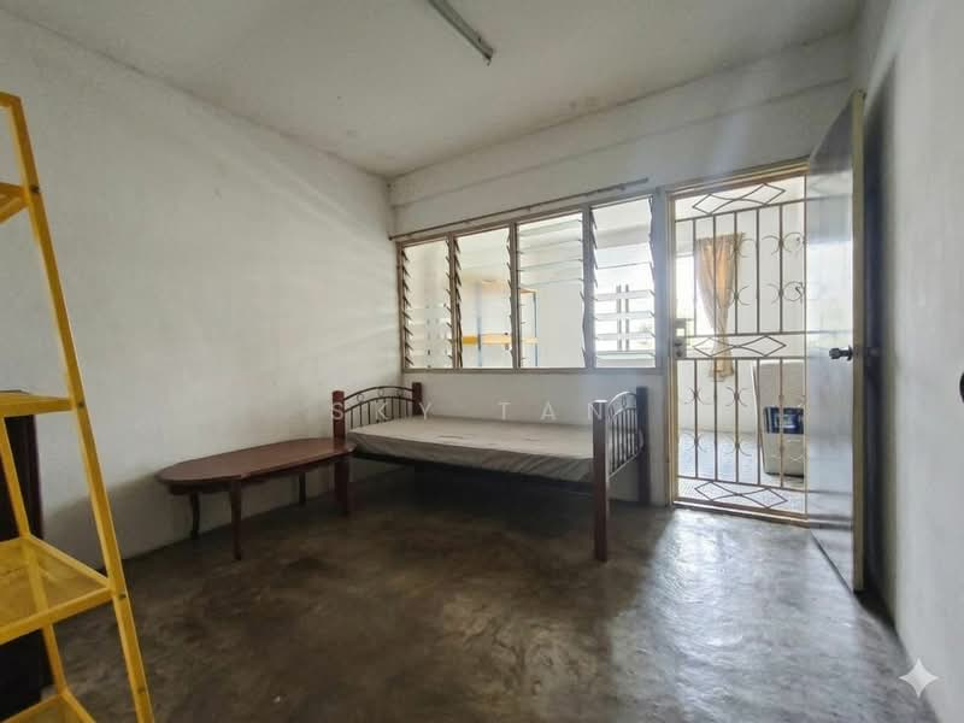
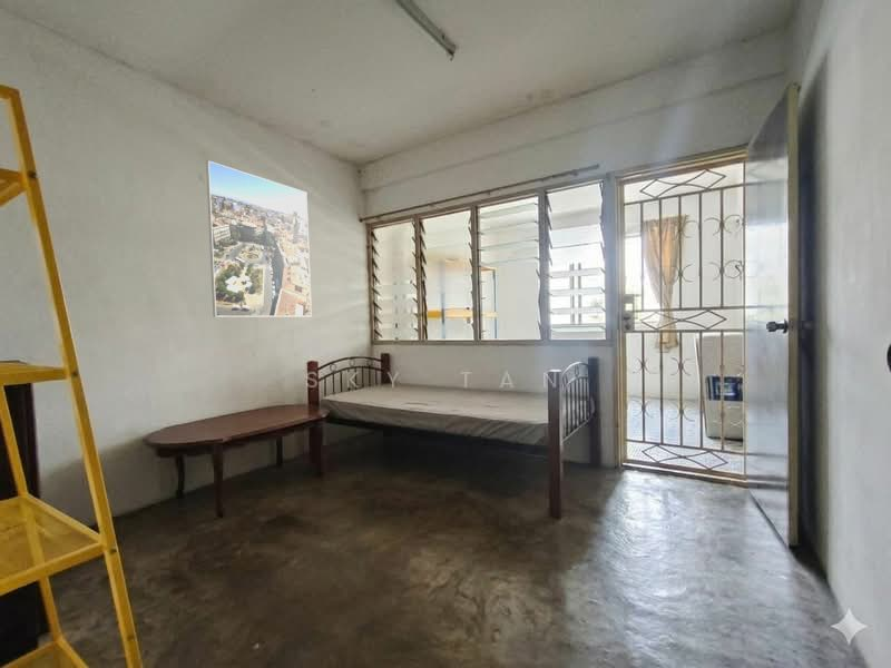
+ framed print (264, 247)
